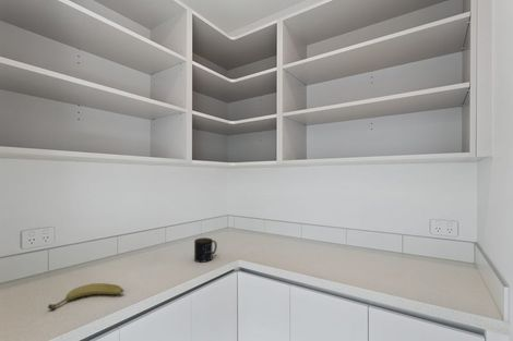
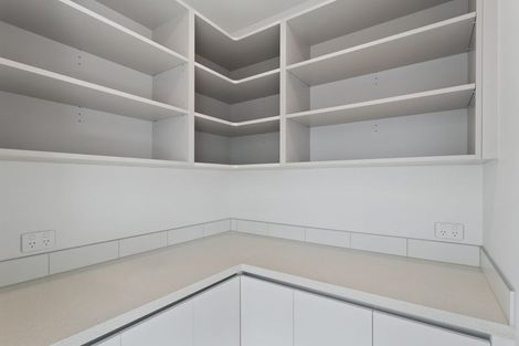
- mug (206, 248)
- fruit (91, 293)
